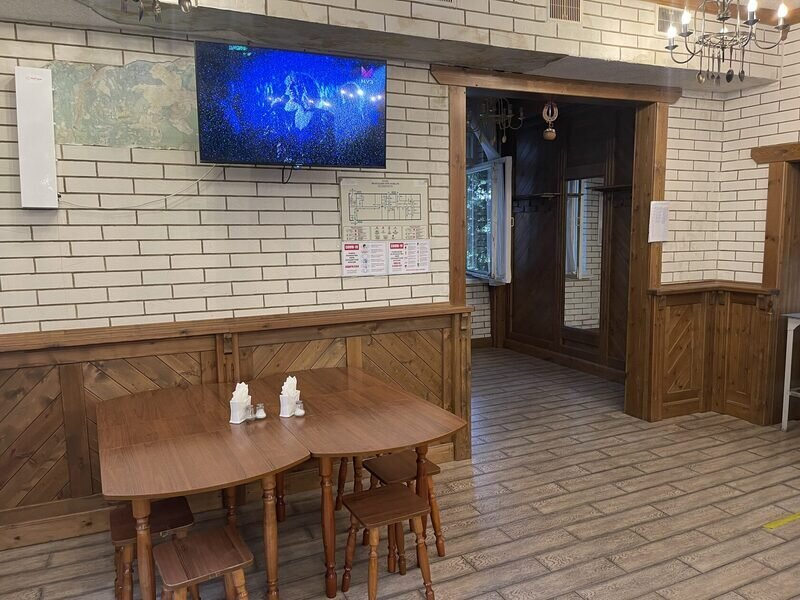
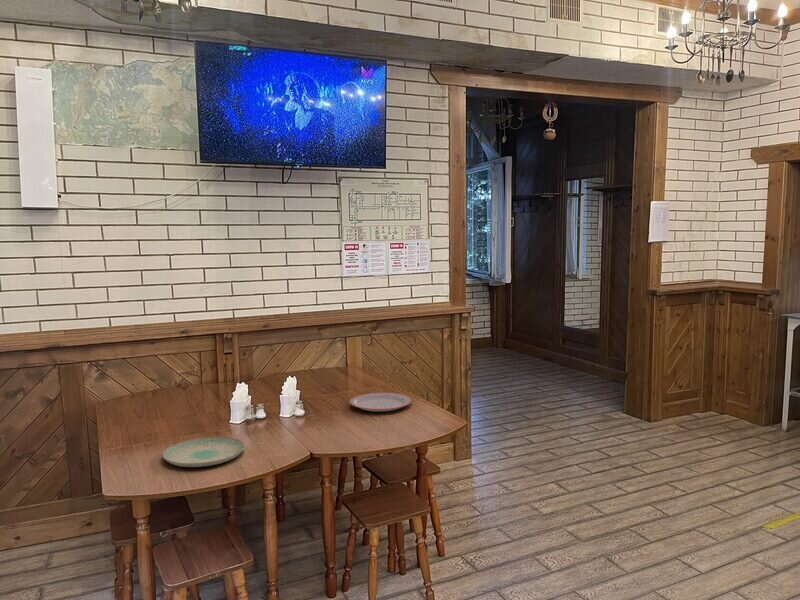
+ plate (380, 402)
+ plate (204, 452)
